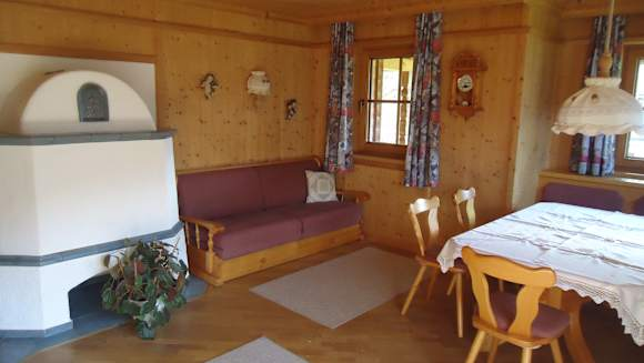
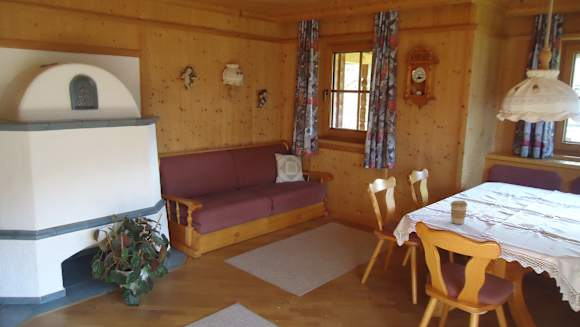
+ coffee cup (458, 211)
